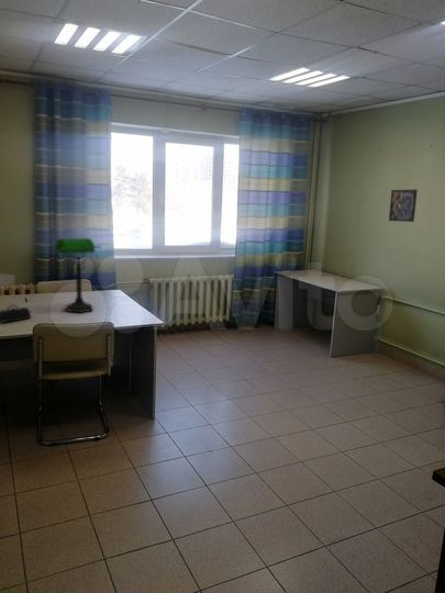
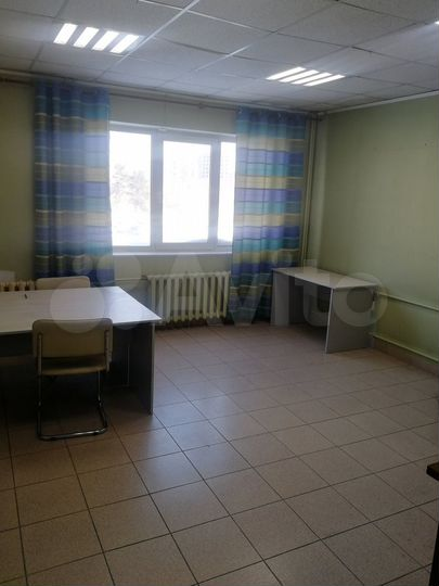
- desk lamp (78, 273)
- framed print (402, 205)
- pencil case (13, 312)
